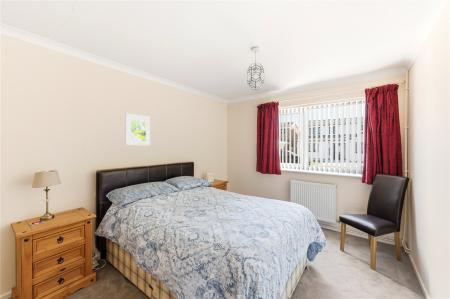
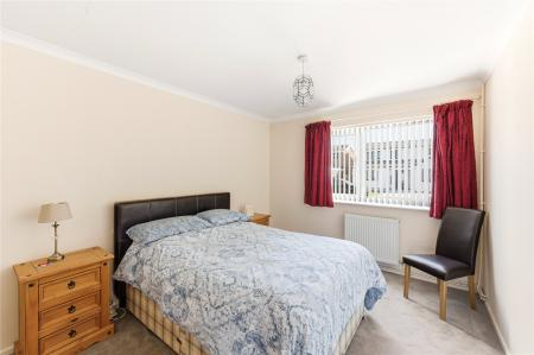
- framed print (138, 130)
